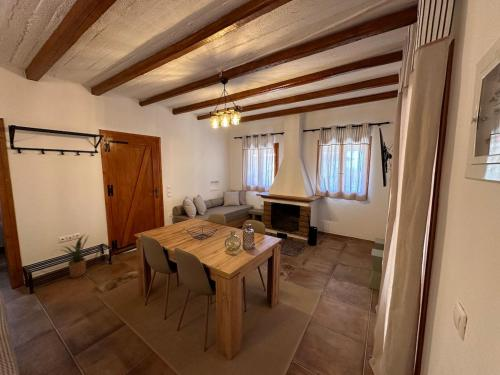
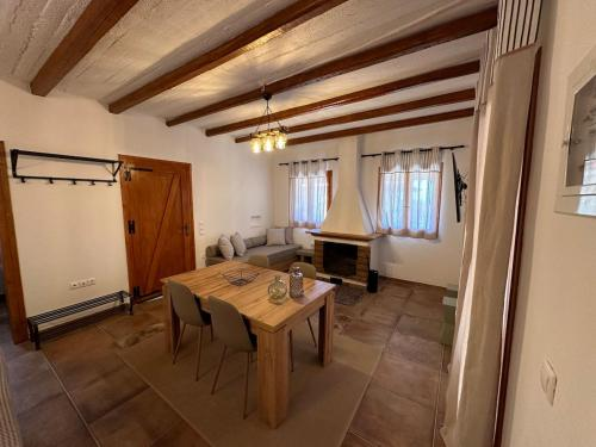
- house plant (74, 256)
